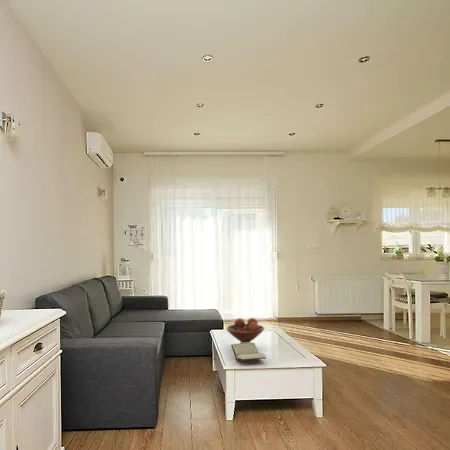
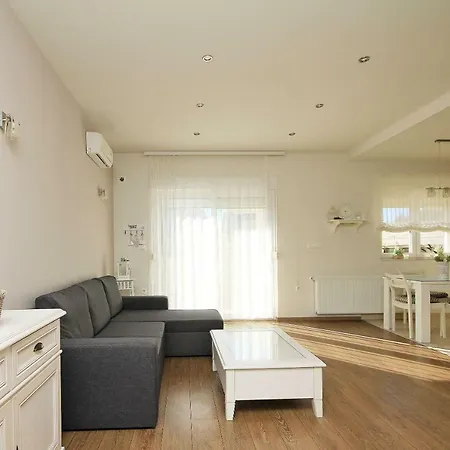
- book (248, 353)
- fruit bowl (245, 333)
